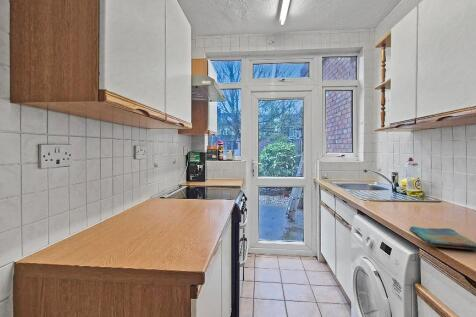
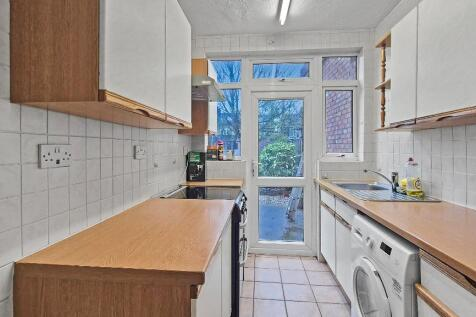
- dish towel (442, 236)
